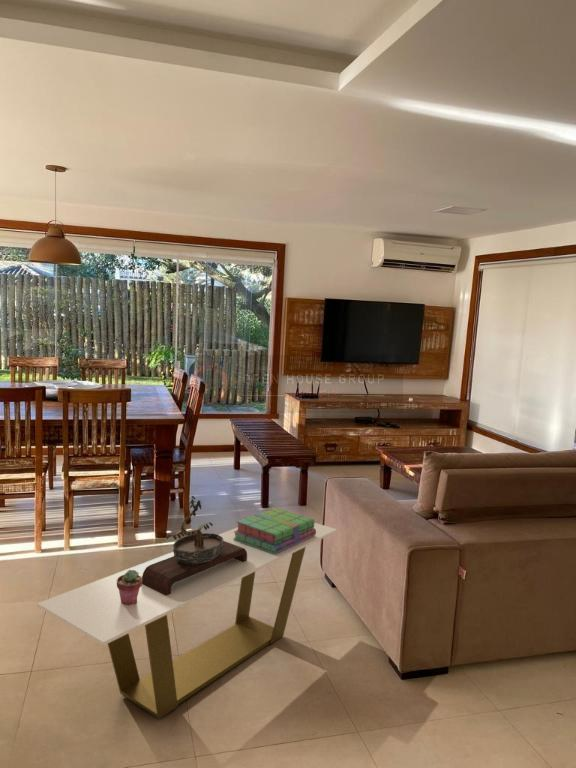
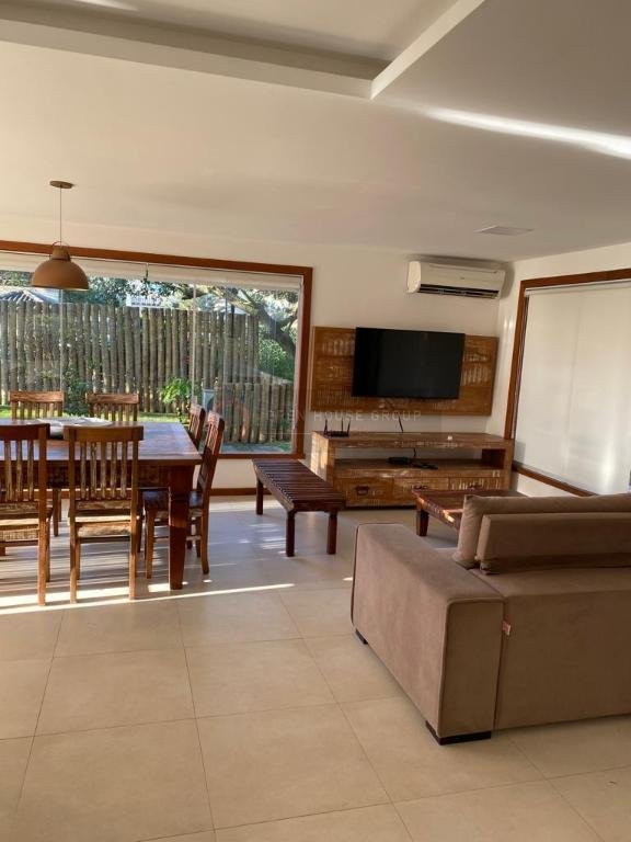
- coffee table (203, 596)
- bonsai tree (199, 534)
- potted succulent (129, 585)
- stack of books (275, 528)
